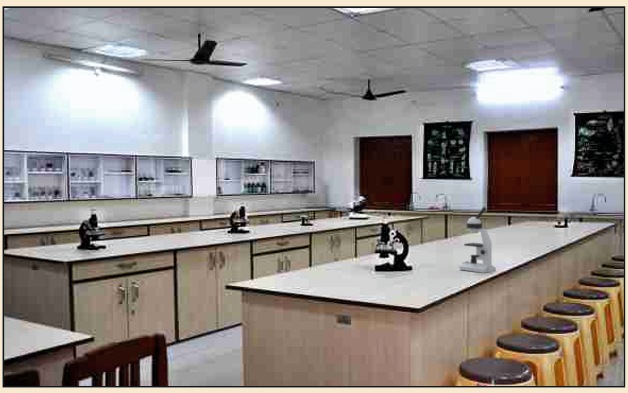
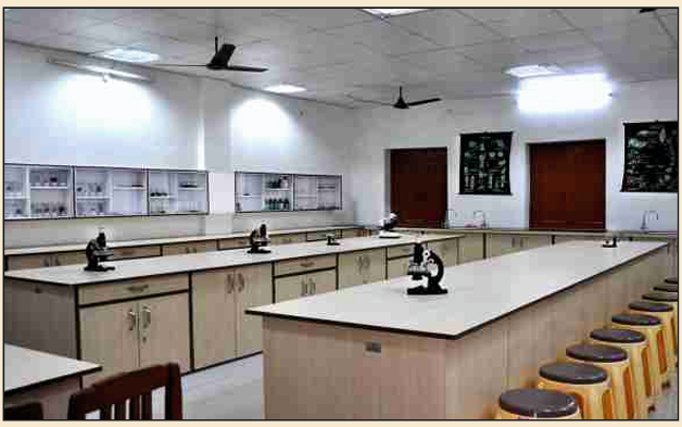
- microscope (481, 235)
